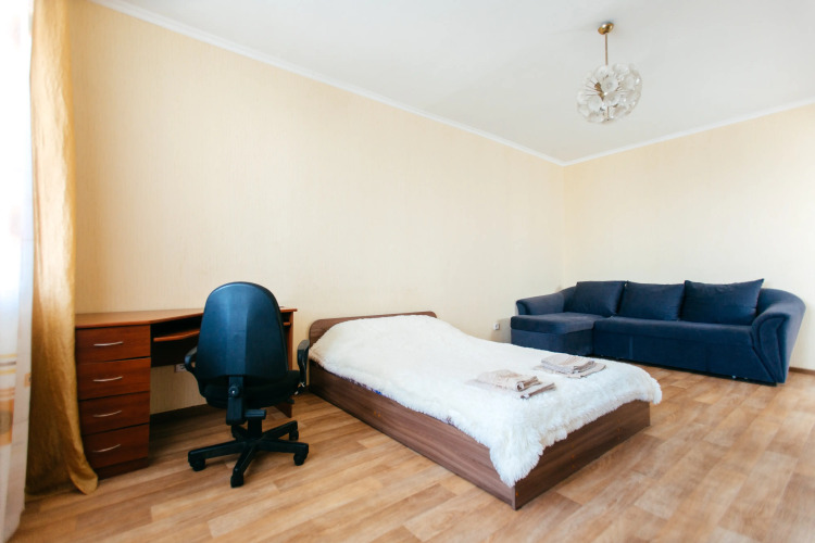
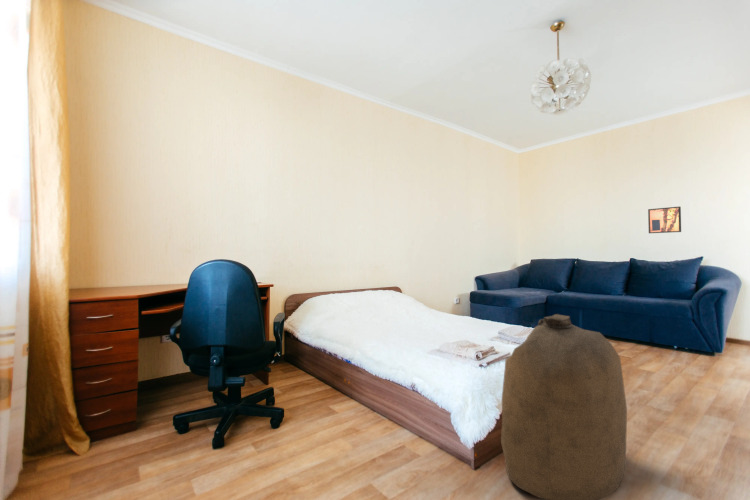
+ bag (560, 391)
+ wall art (664, 220)
